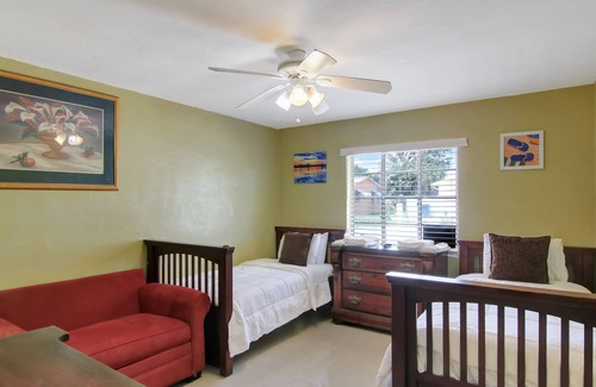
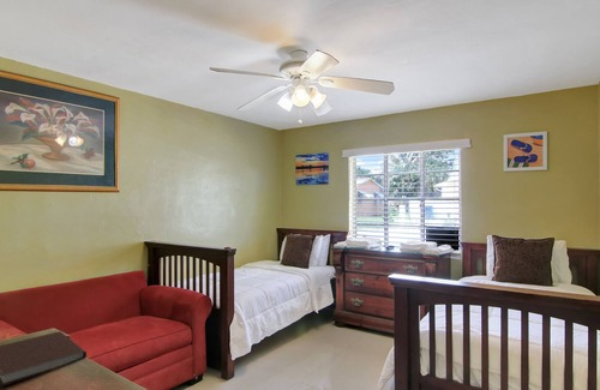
+ notebook (35, 354)
